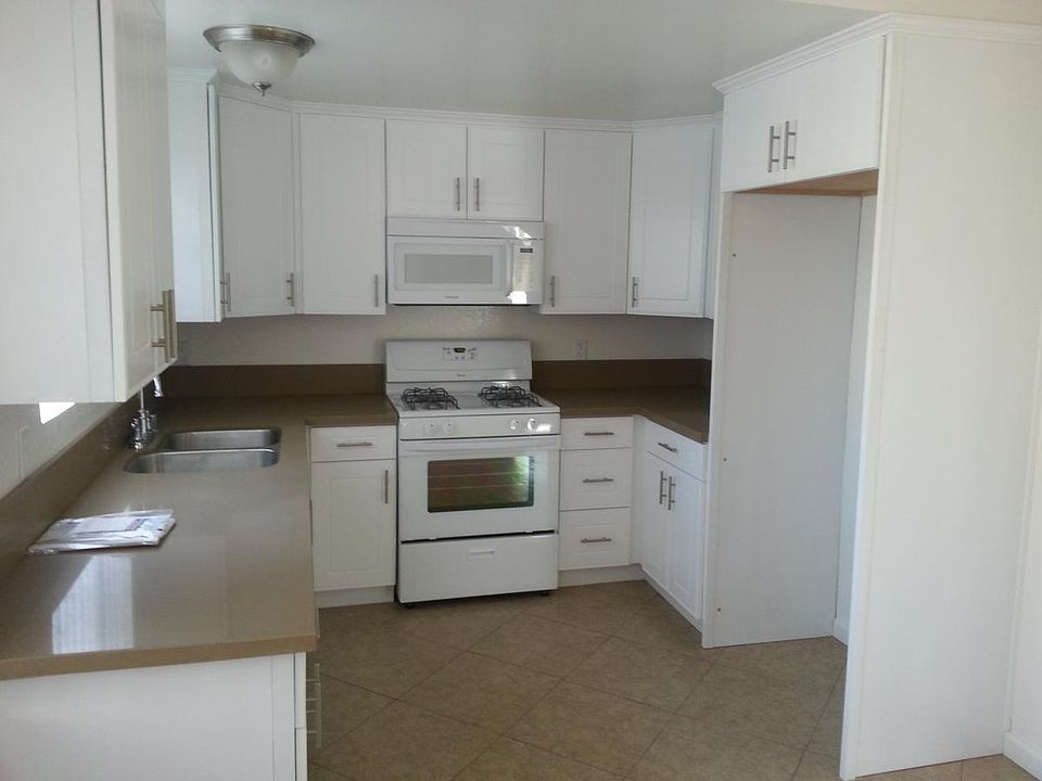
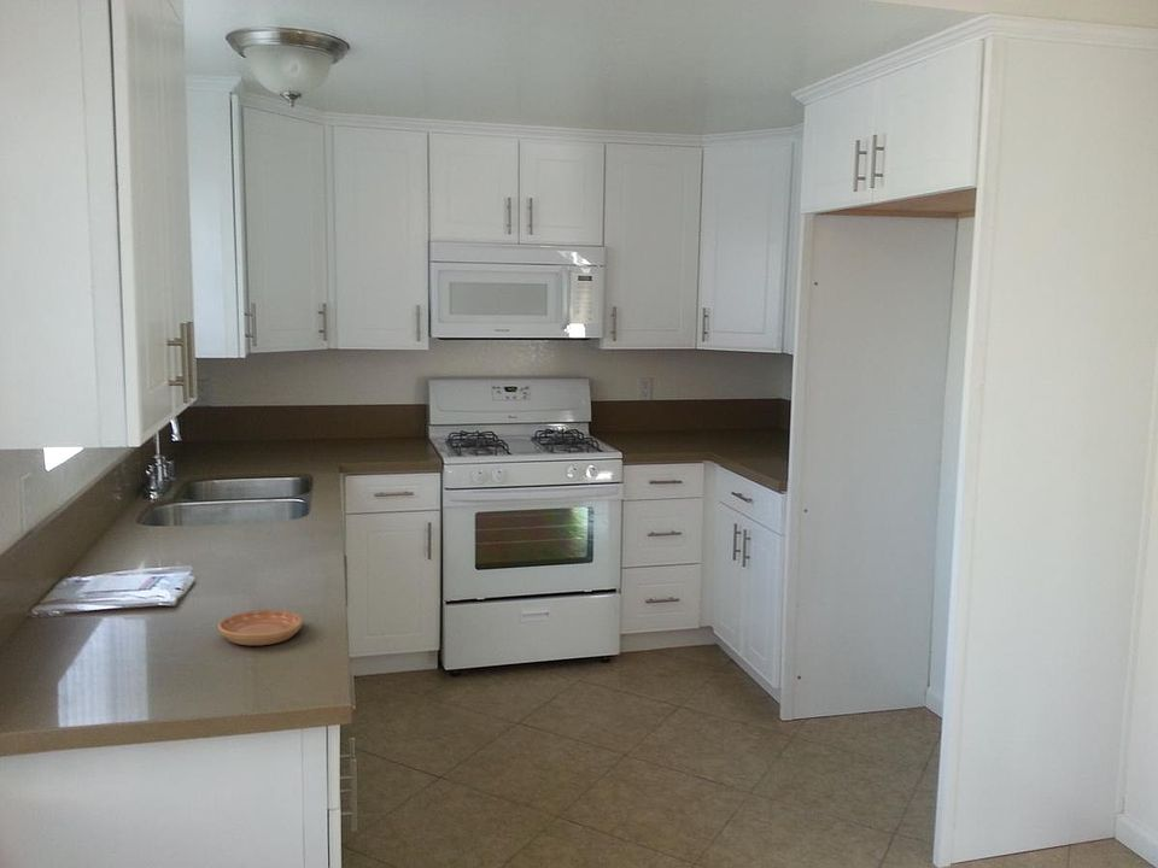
+ saucer (261, 628)
